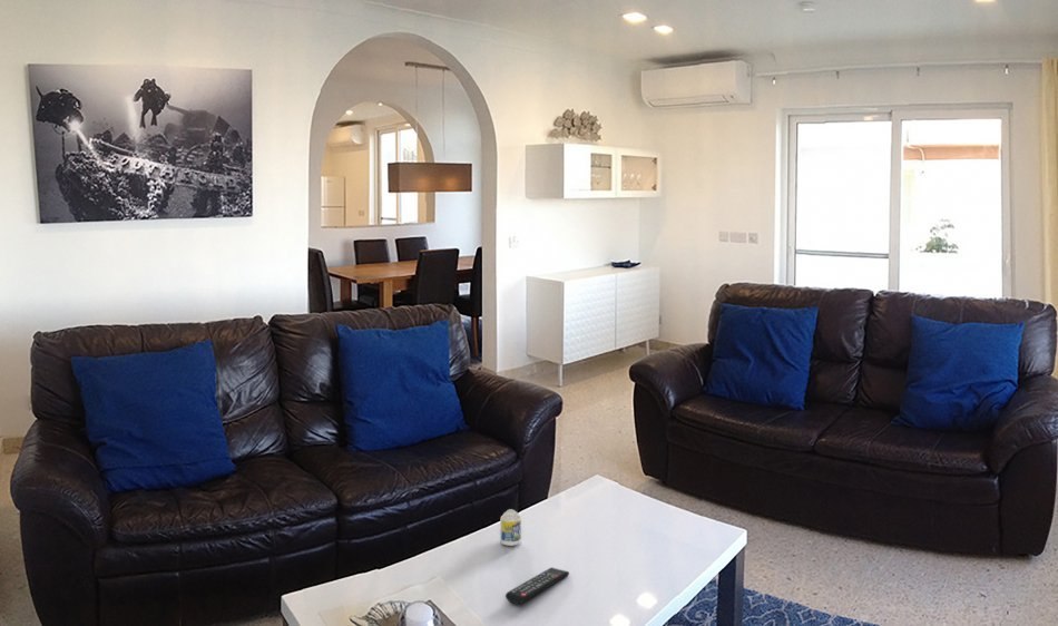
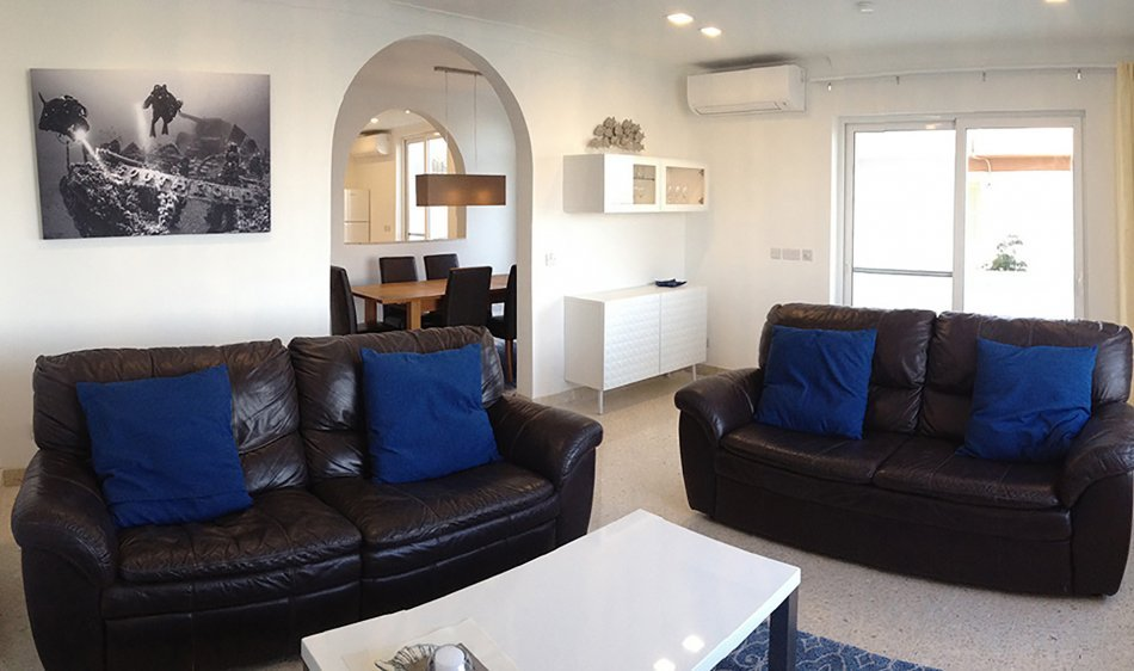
- cup (511, 526)
- remote control (538, 585)
